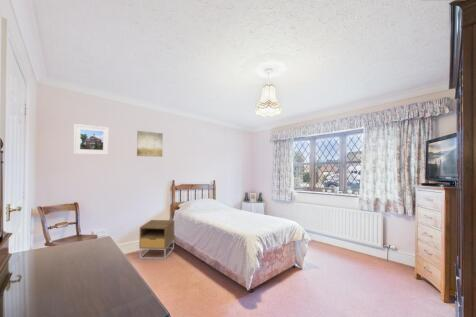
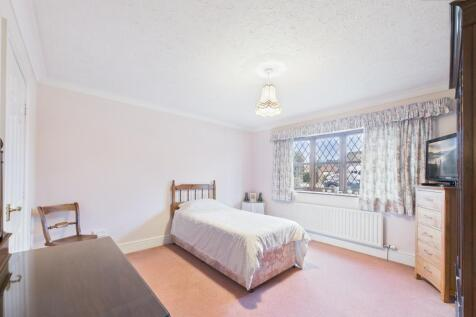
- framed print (92, 140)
- wall art (150, 144)
- nightstand (157, 238)
